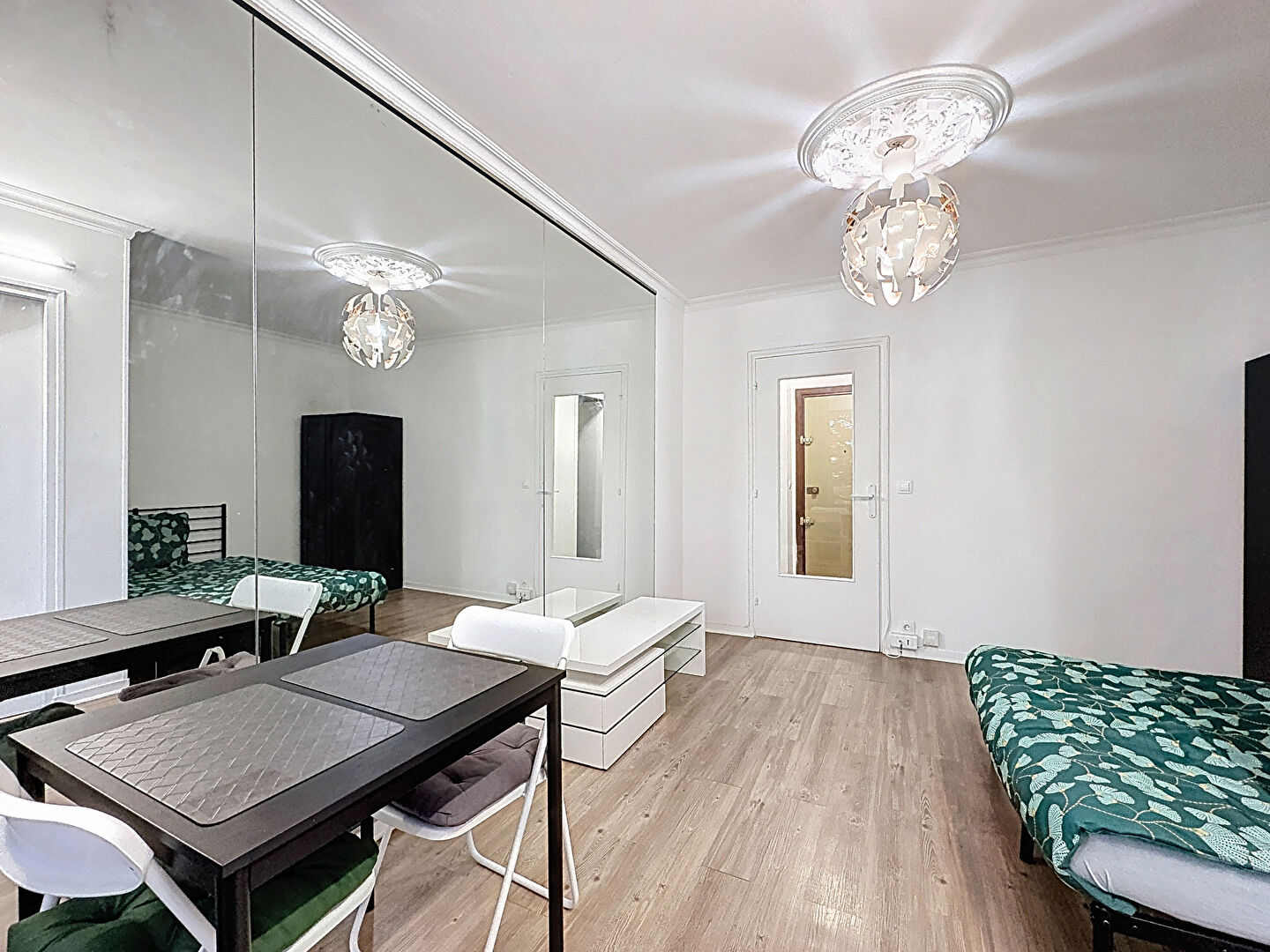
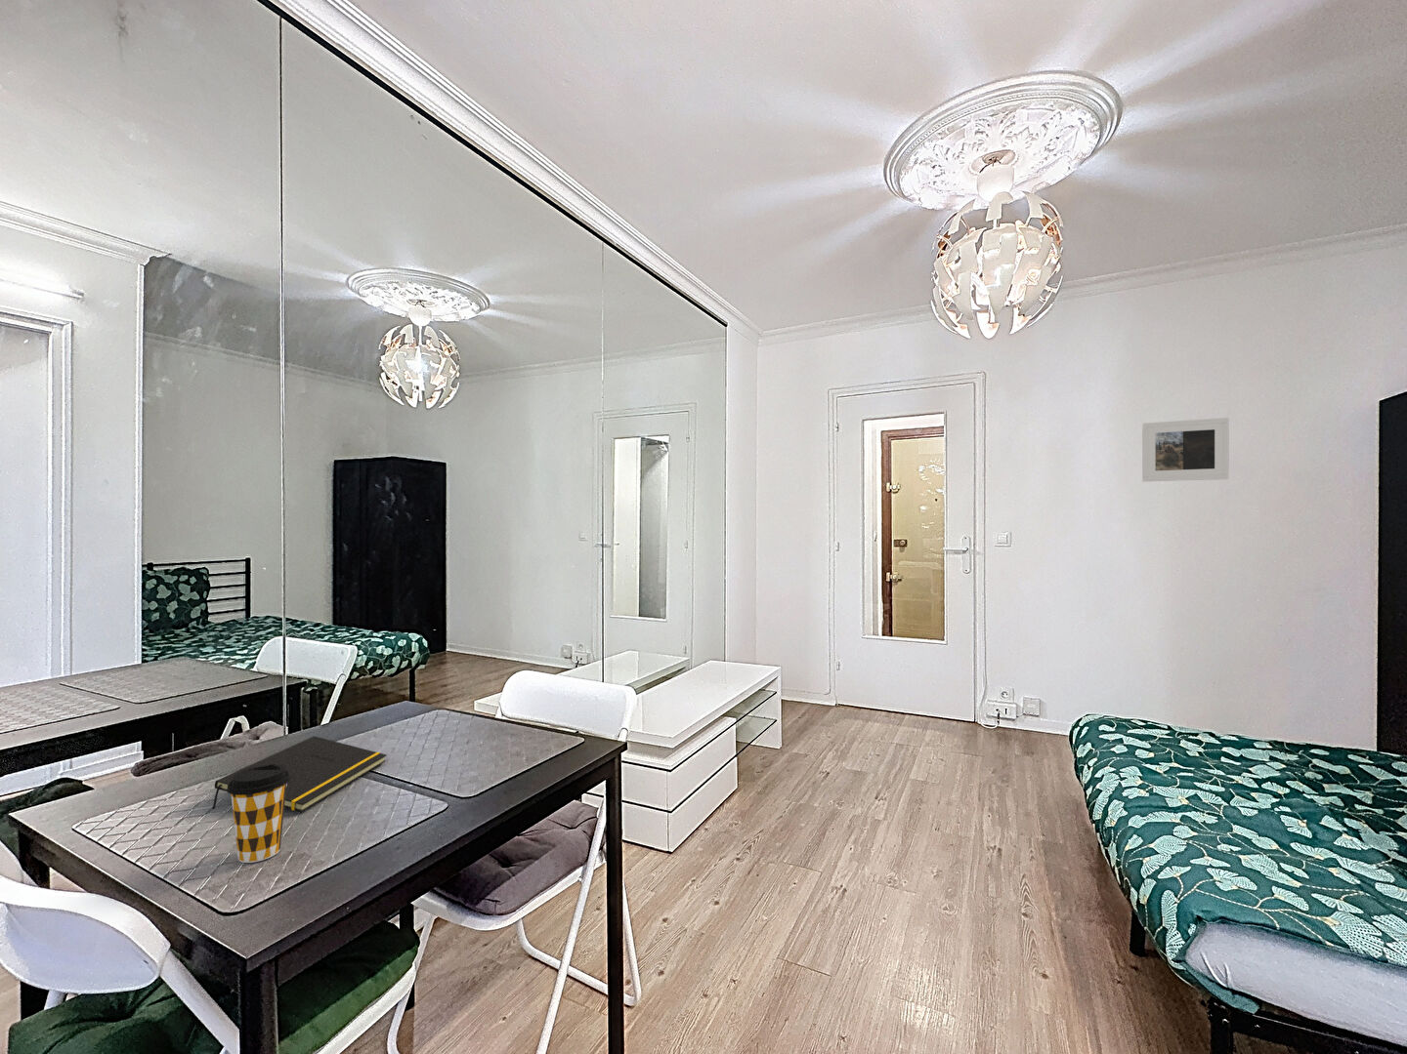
+ notepad (308, 769)
+ coffee cup (259, 813)
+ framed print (1184, 450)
